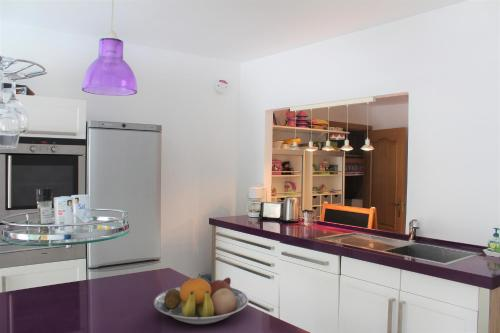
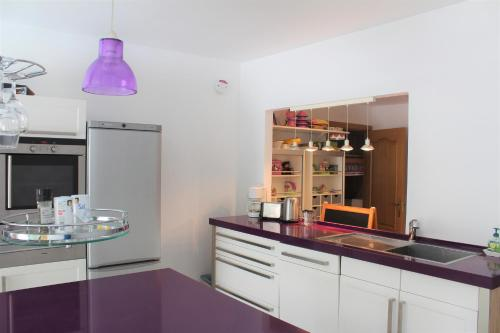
- fruit bowl (201, 295)
